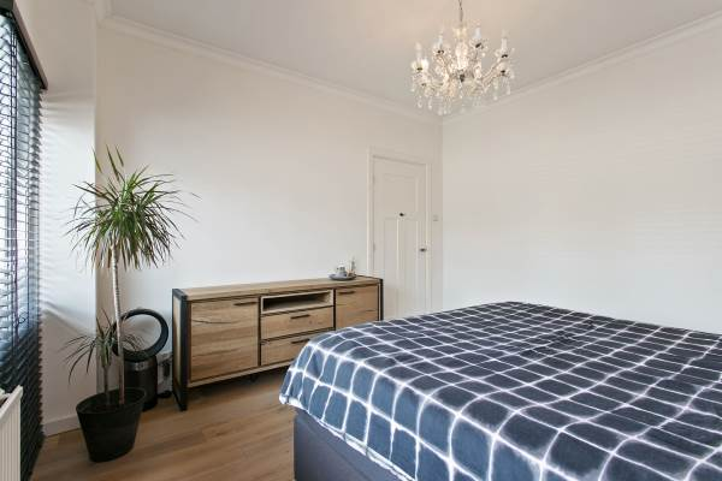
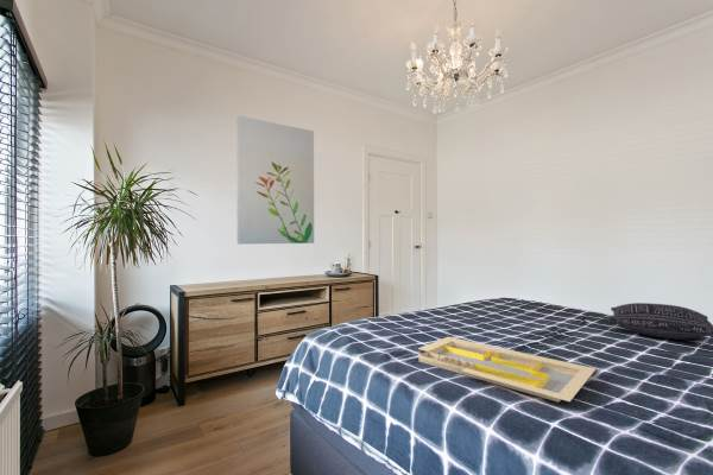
+ wall art (277, 183)
+ serving tray (493, 363)
+ pillow (658, 318)
